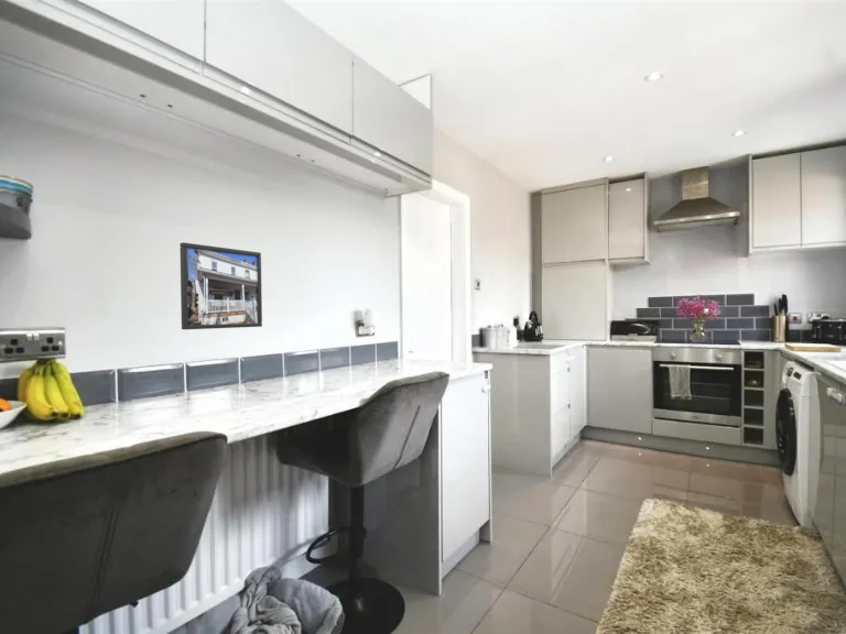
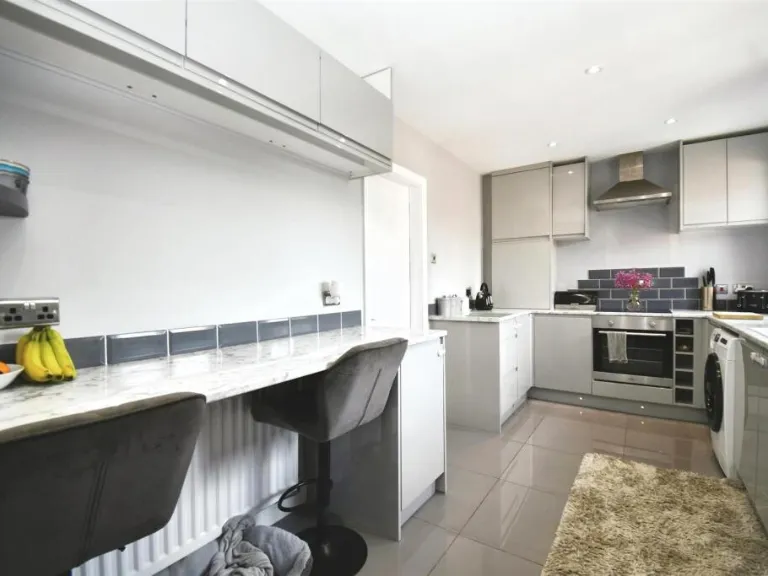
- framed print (224, 287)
